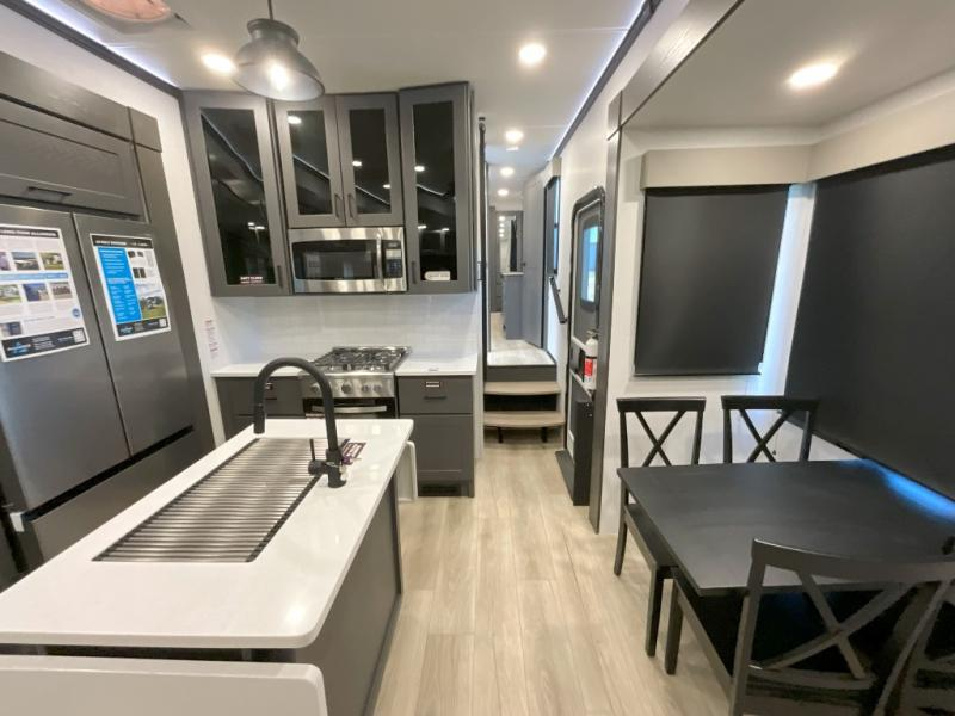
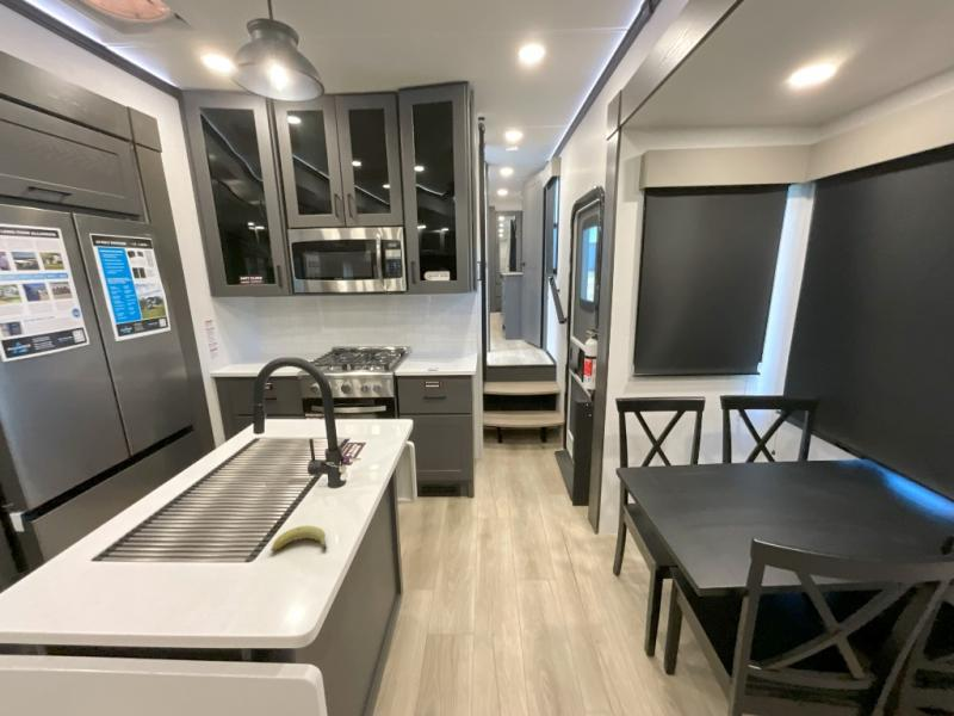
+ fruit (302, 537)
